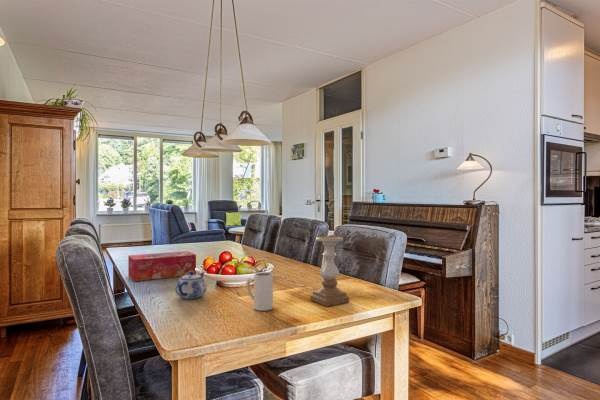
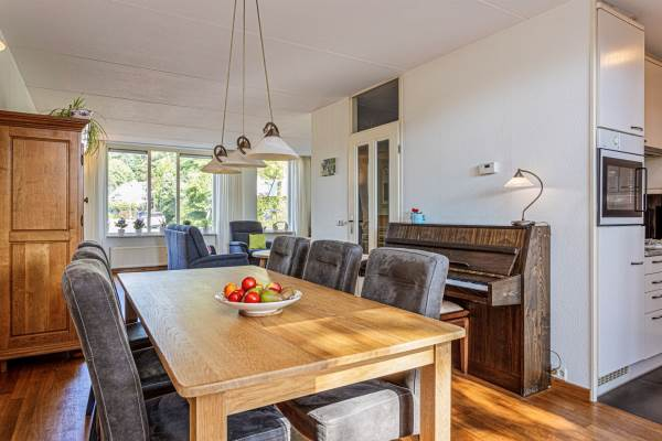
- mug (259, 290)
- candle holder (329, 269)
- tissue box (162, 265)
- teapot (192, 283)
